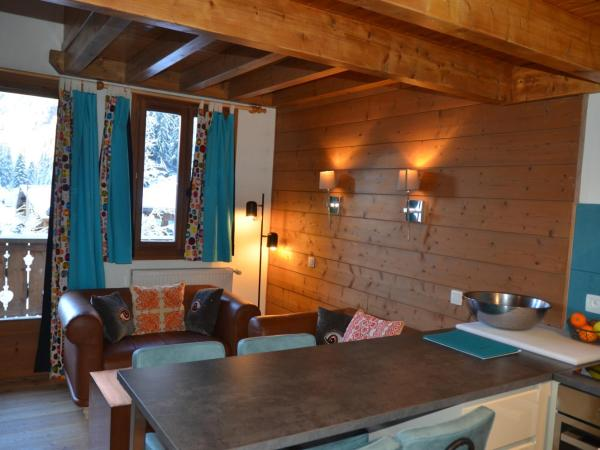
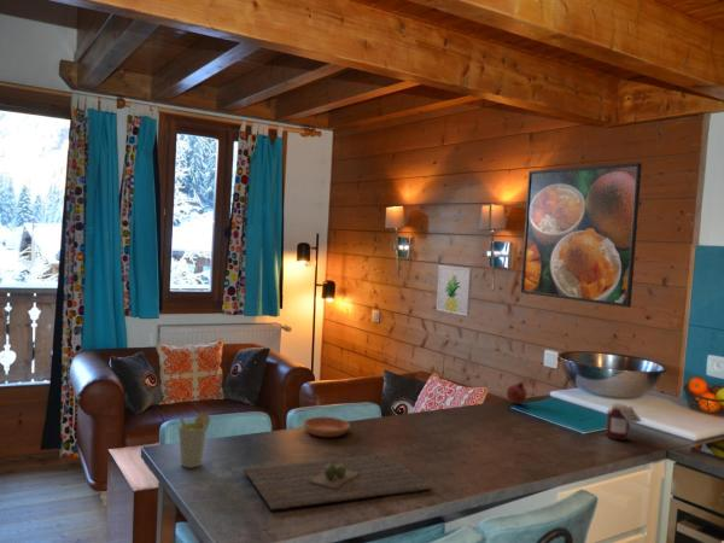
+ wall art (453, 290)
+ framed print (576, 233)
+ cup (194, 438)
+ saucer (326, 427)
+ fruit (516, 392)
+ jar (621, 422)
+ cutting board (335, 471)
